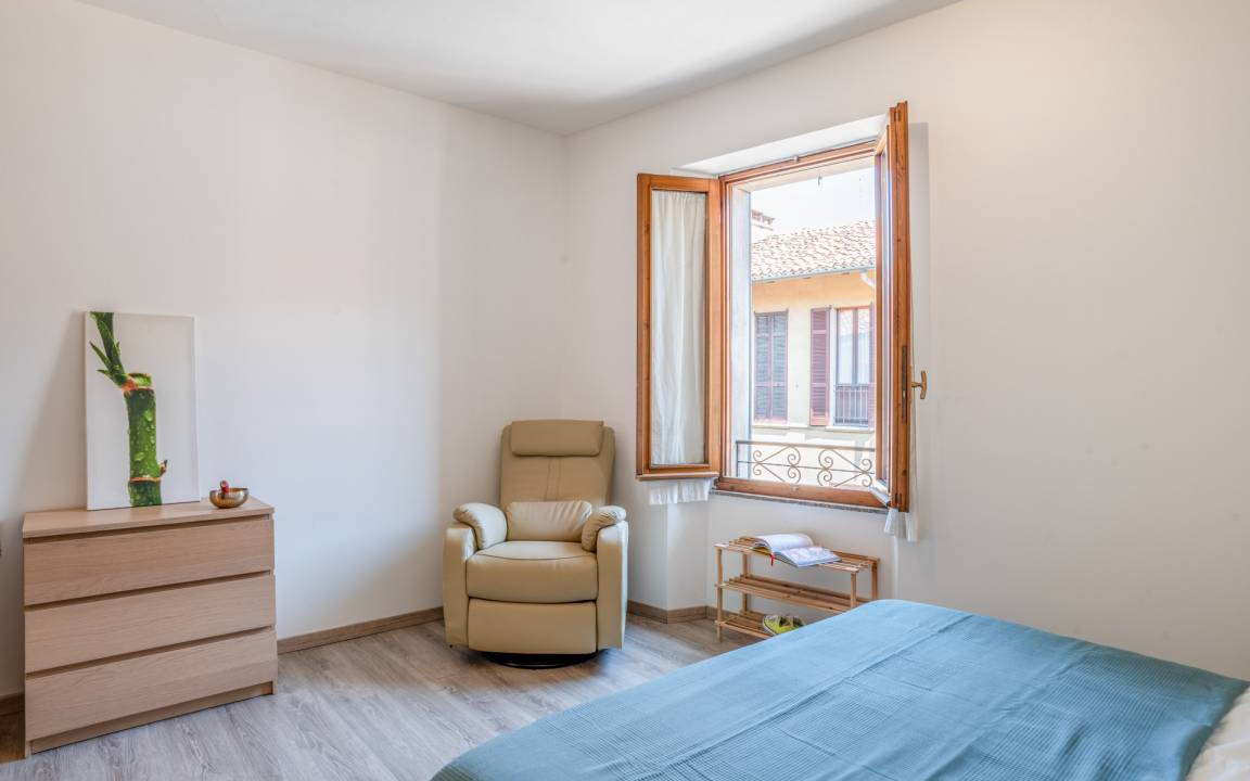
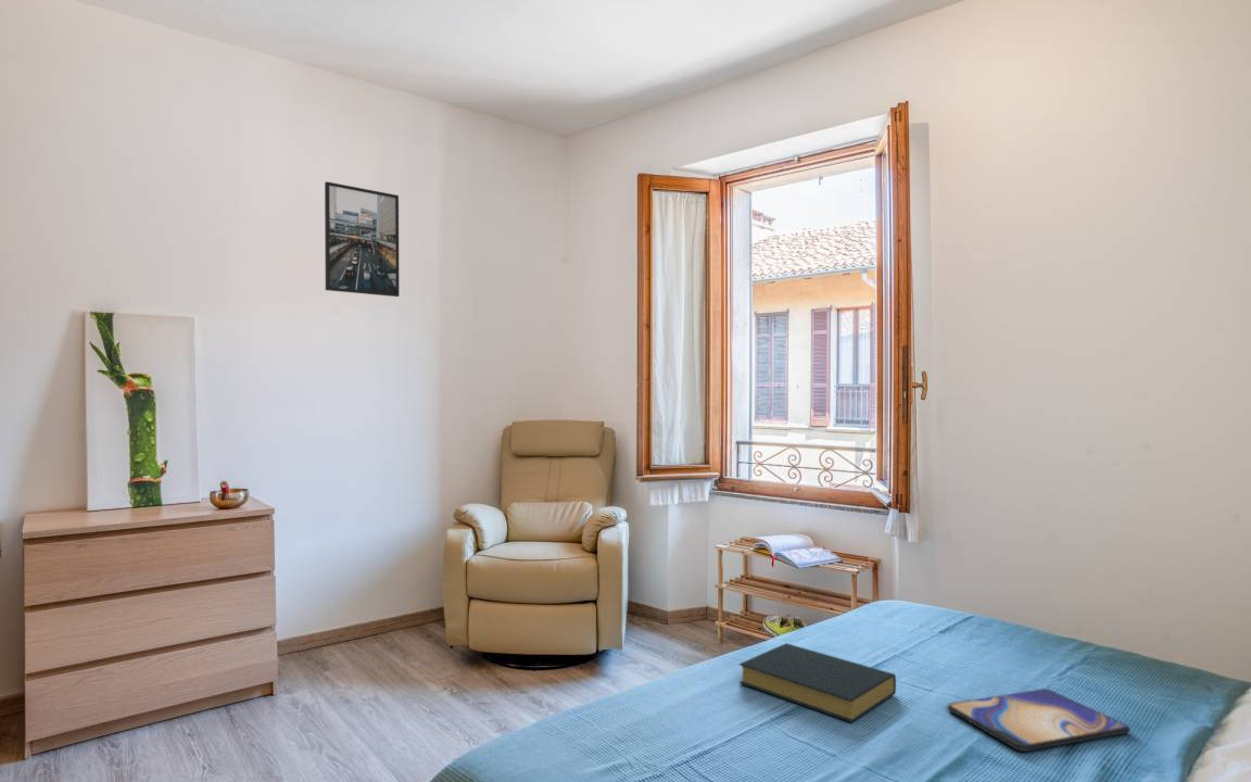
+ tablet (1035, 717)
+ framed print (363, 241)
+ hardback book (816, 678)
